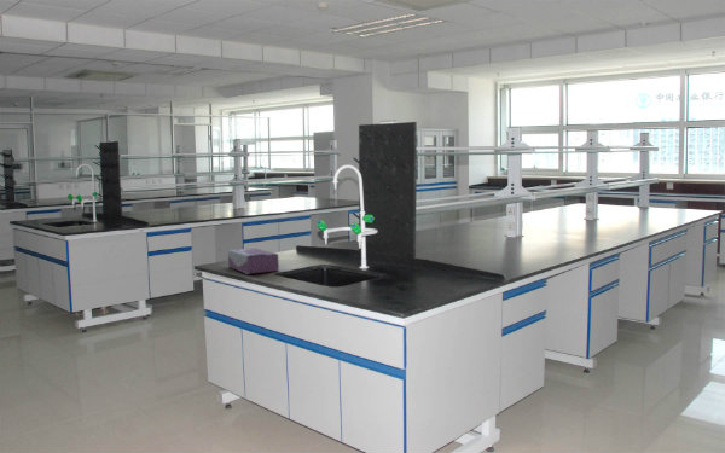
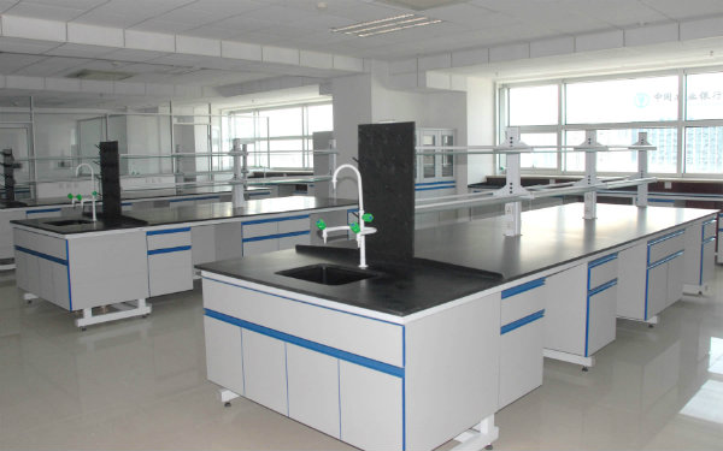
- tissue box (253, 260)
